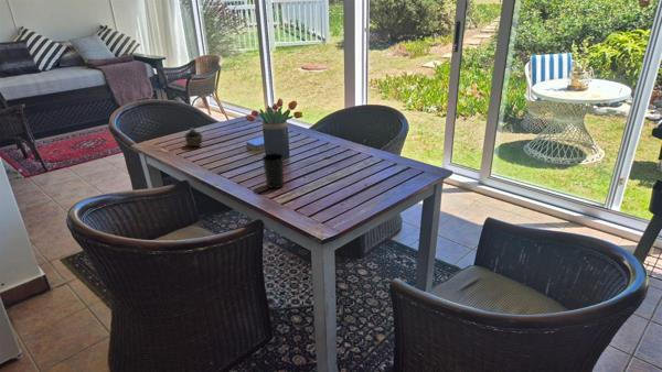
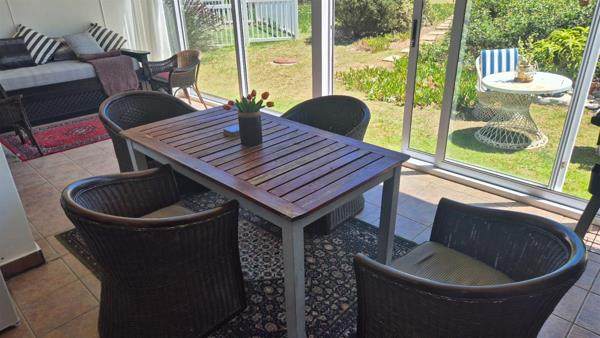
- cup (274, 171)
- cup (194, 138)
